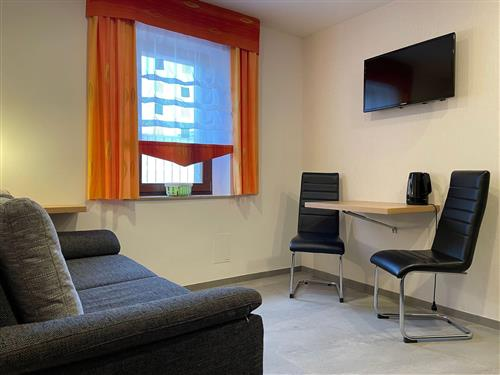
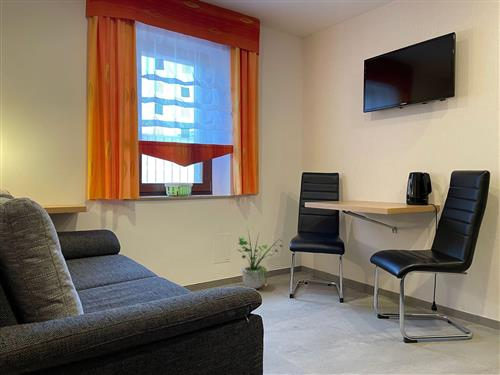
+ potted plant (260, 254)
